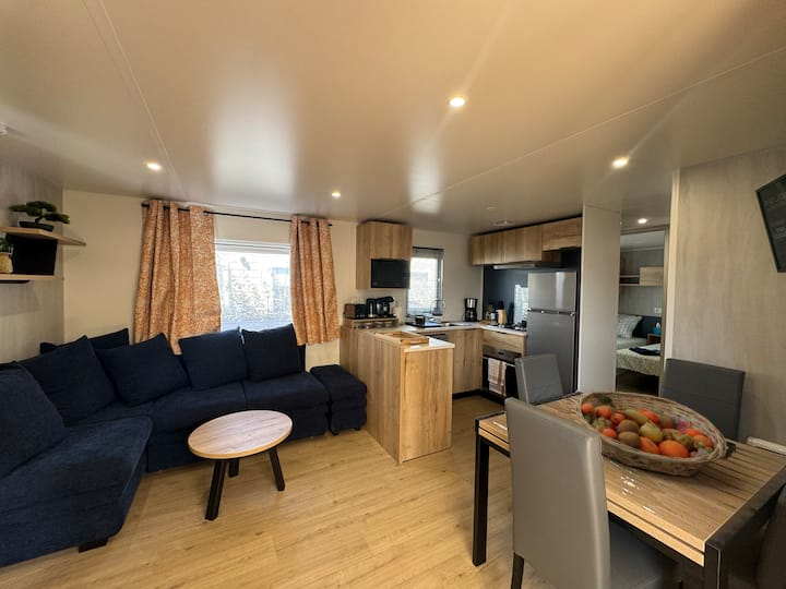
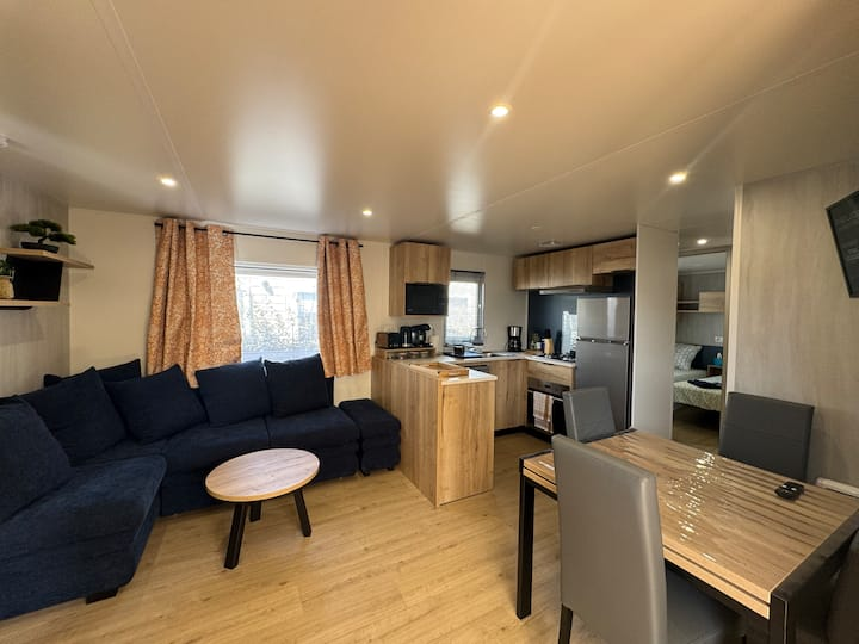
- fruit basket (642, 429)
